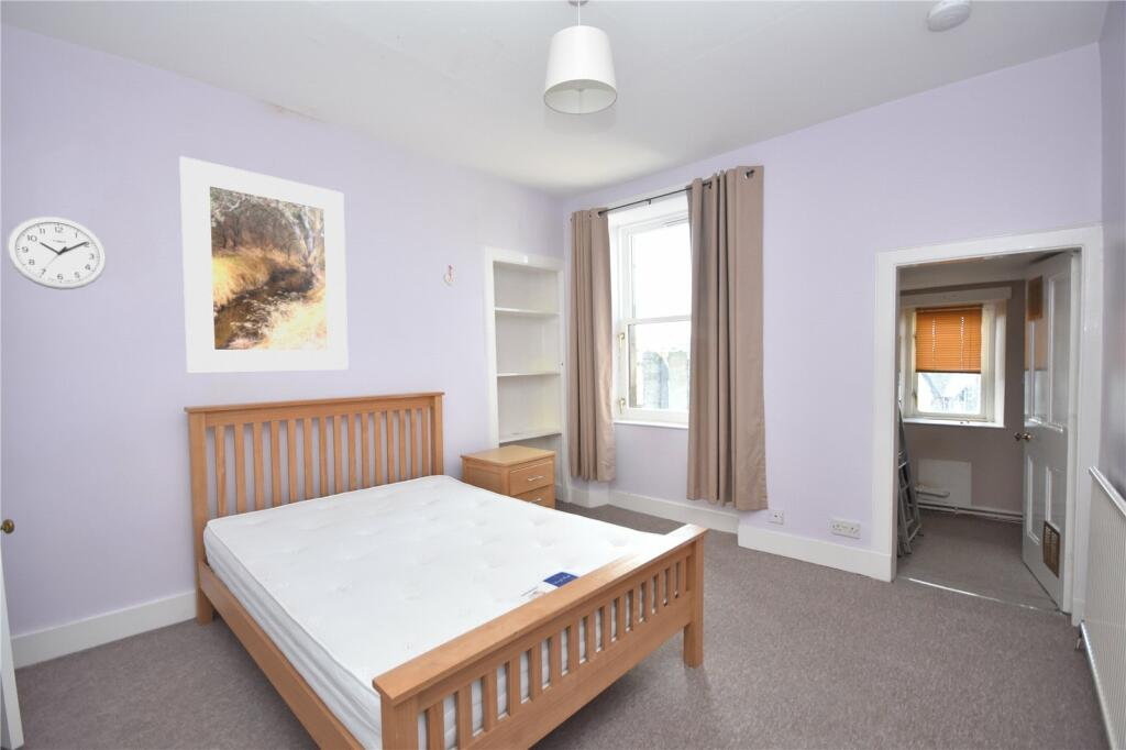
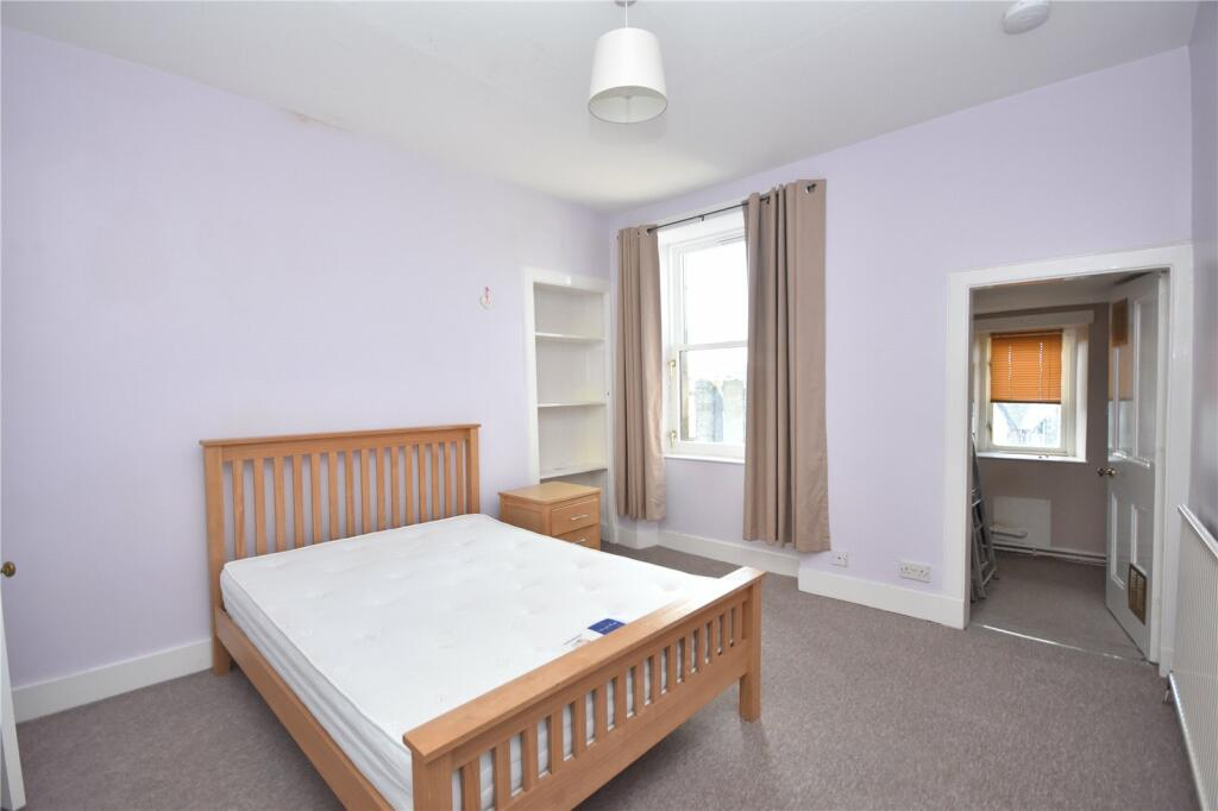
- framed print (273, 274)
- wall clock (58, 253)
